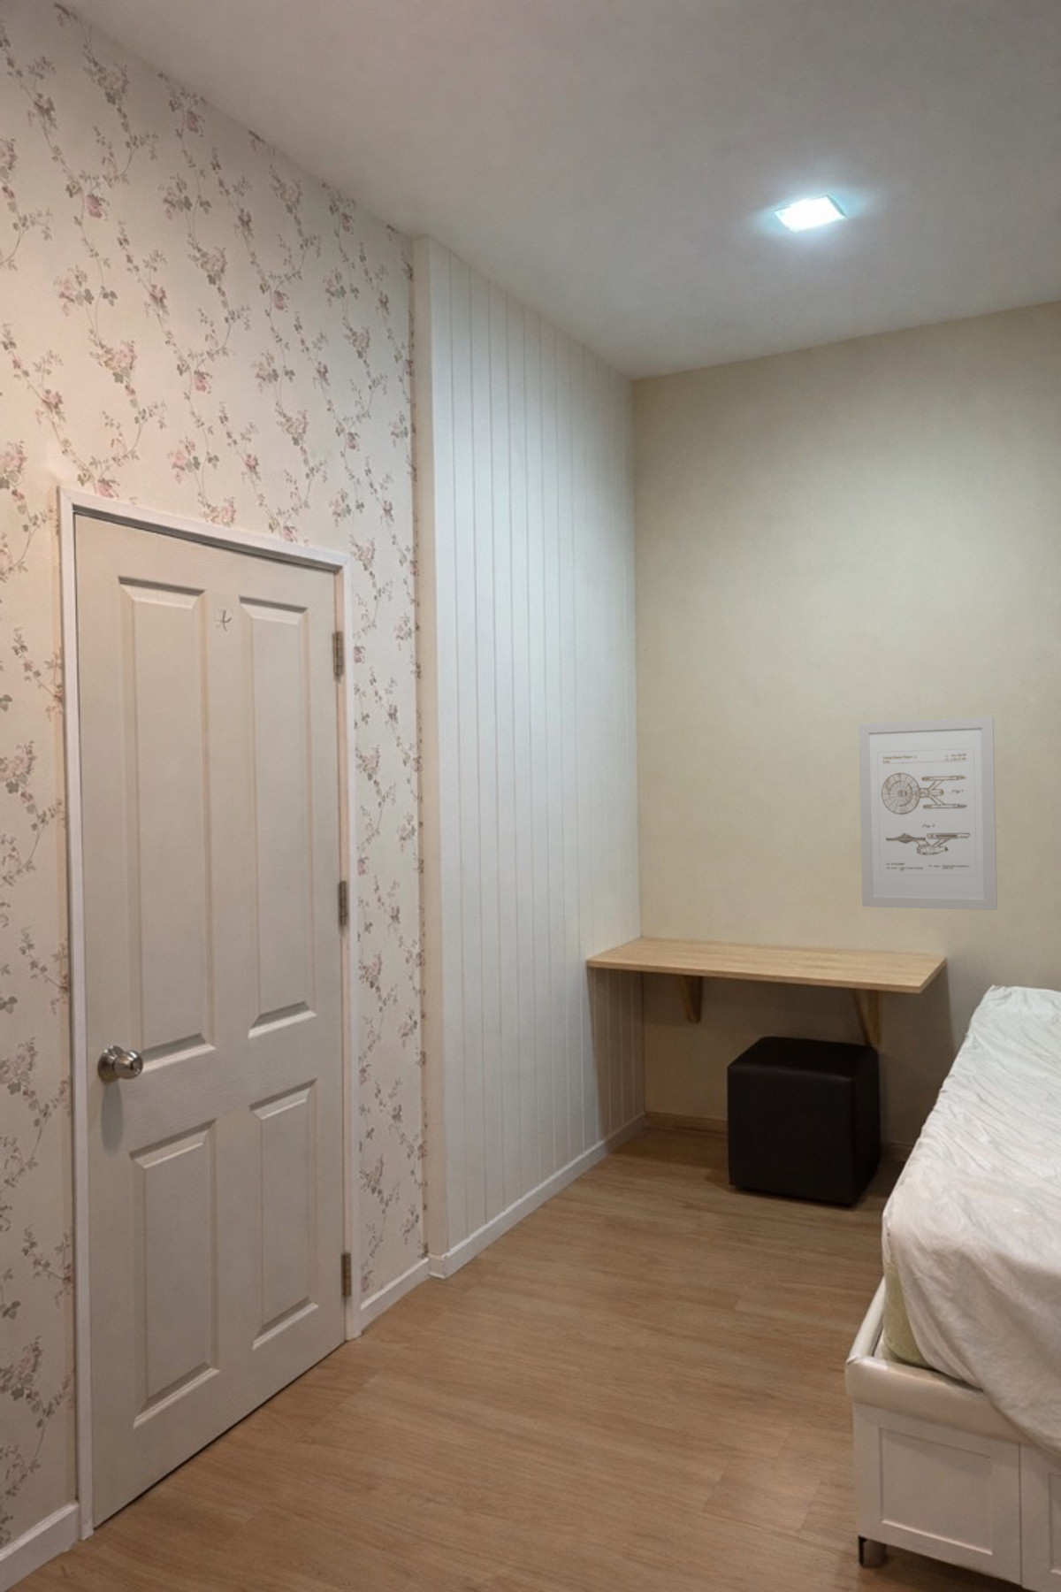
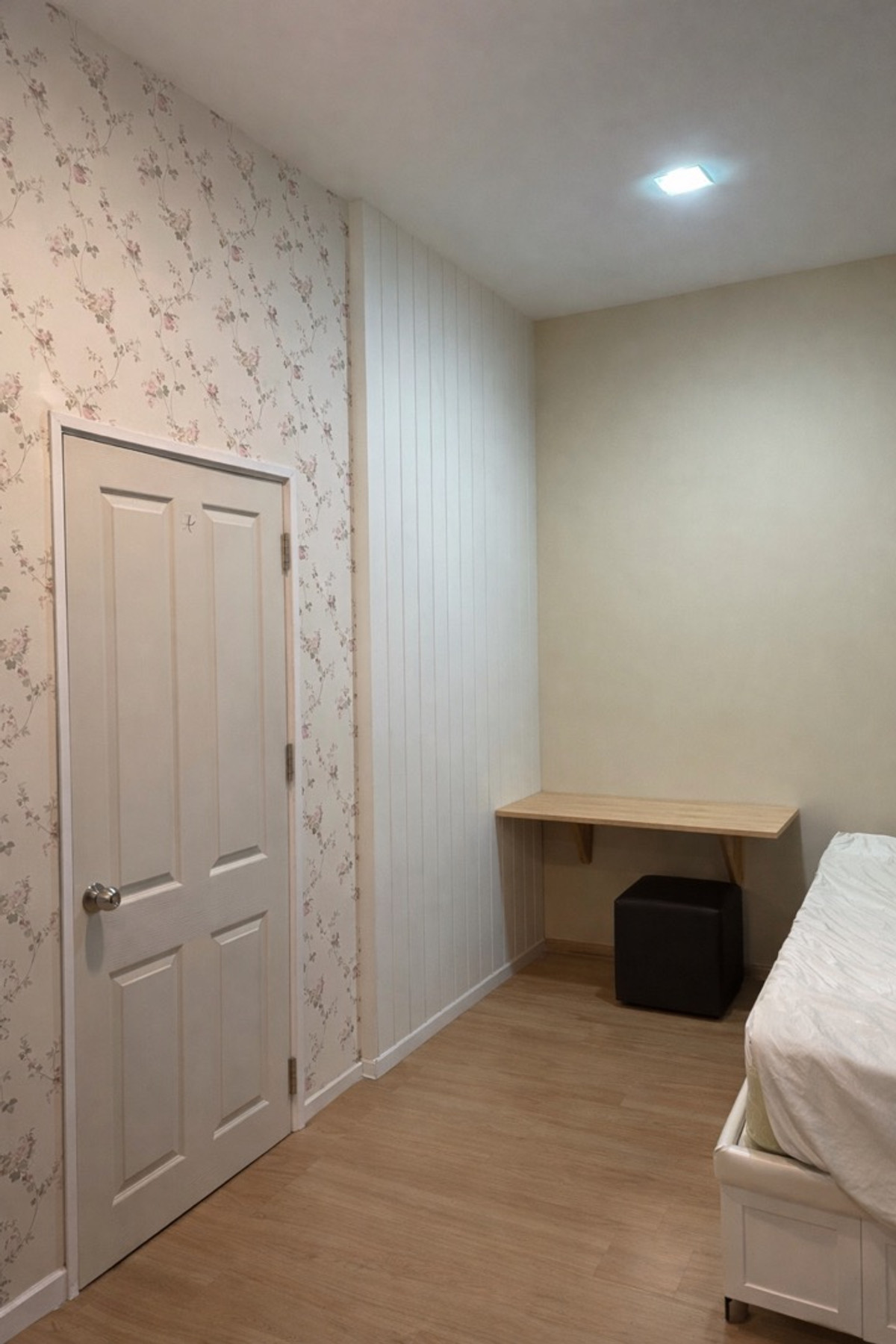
- wall art (926, 814)
